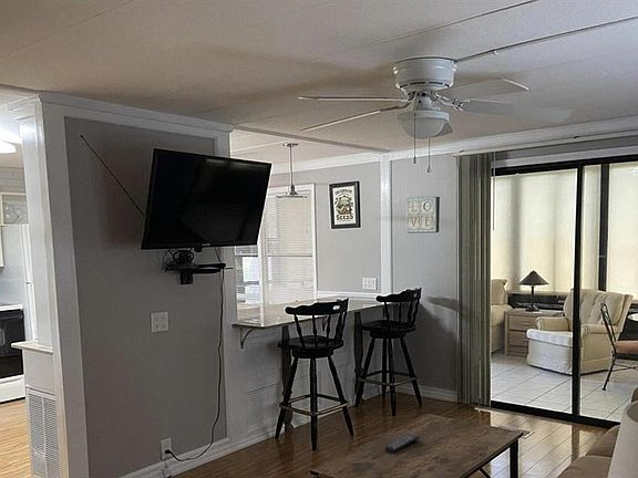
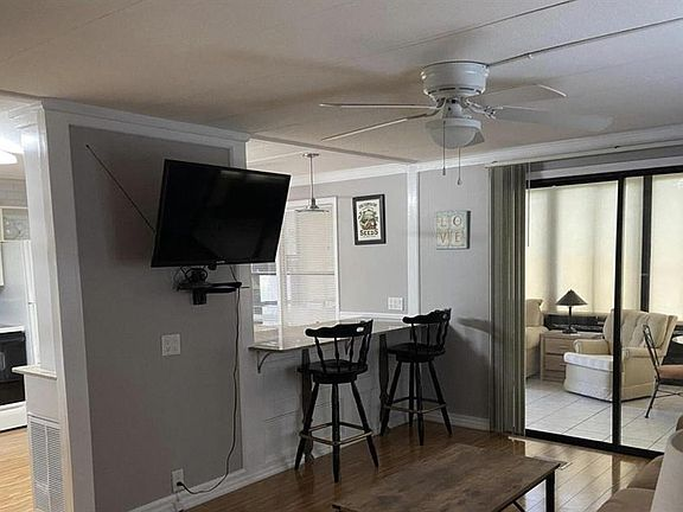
- remote control (402, 443)
